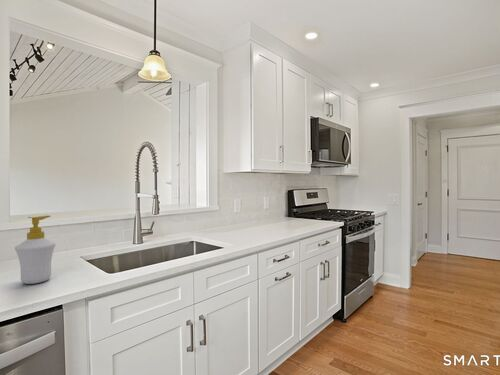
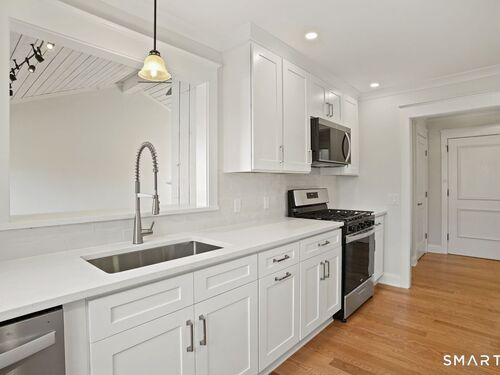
- soap bottle (36, 248)
